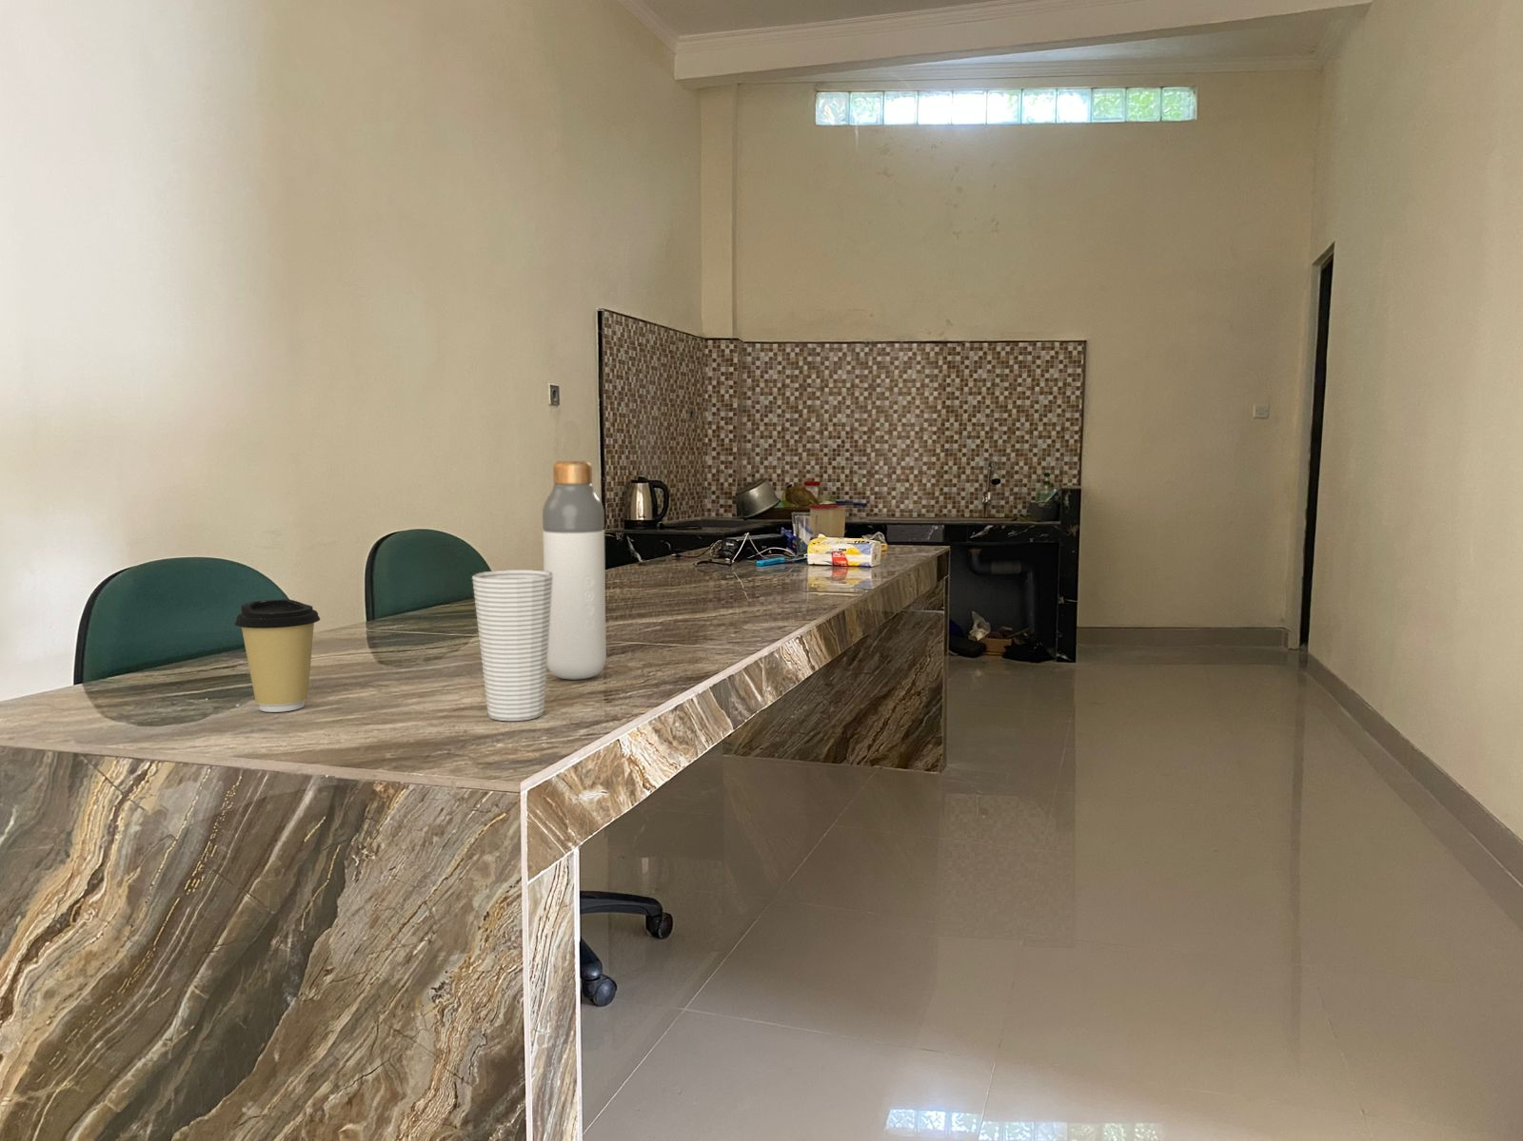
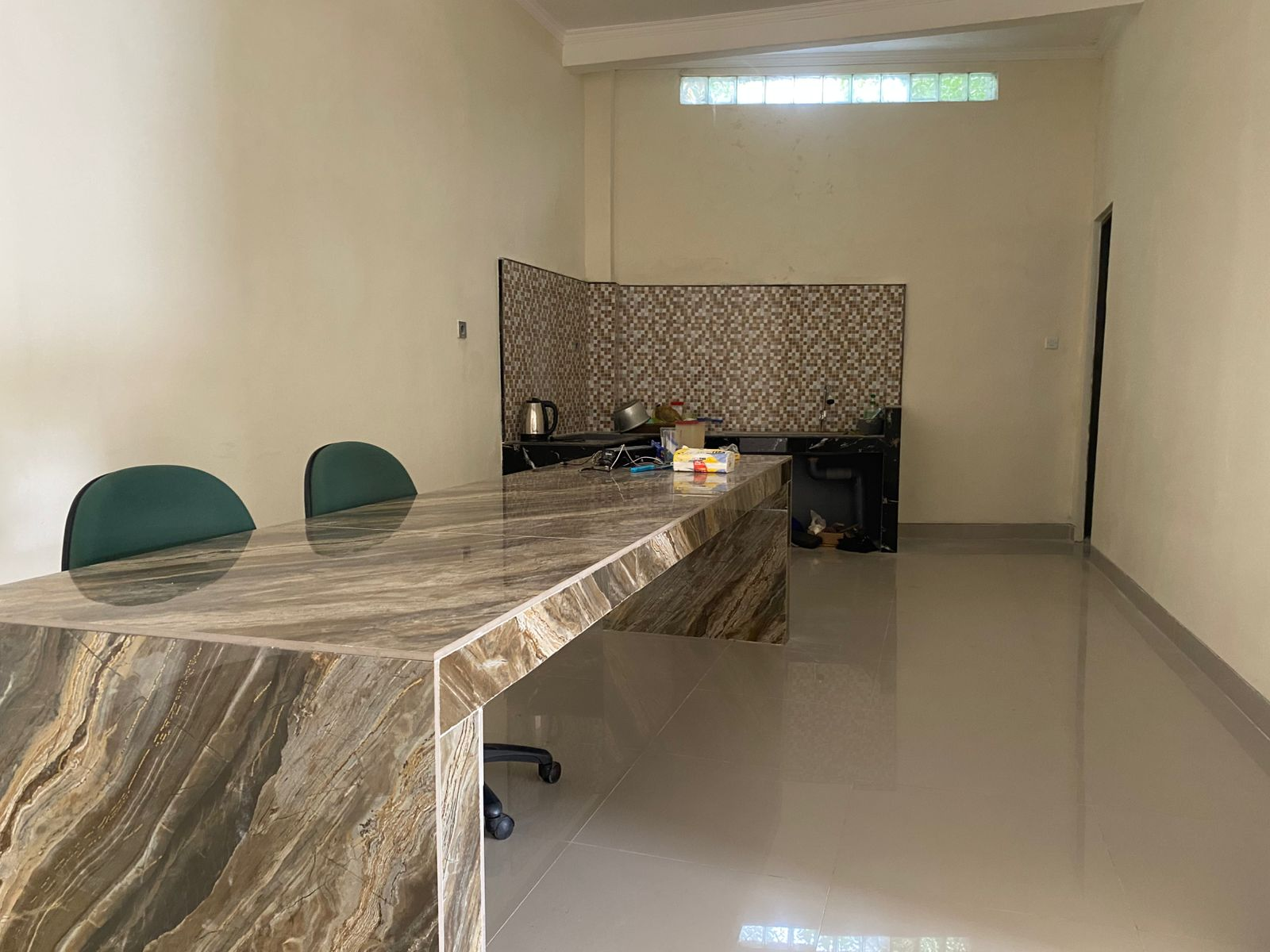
- bottle (574, 569)
- cup (514, 645)
- coffee cup (279, 656)
